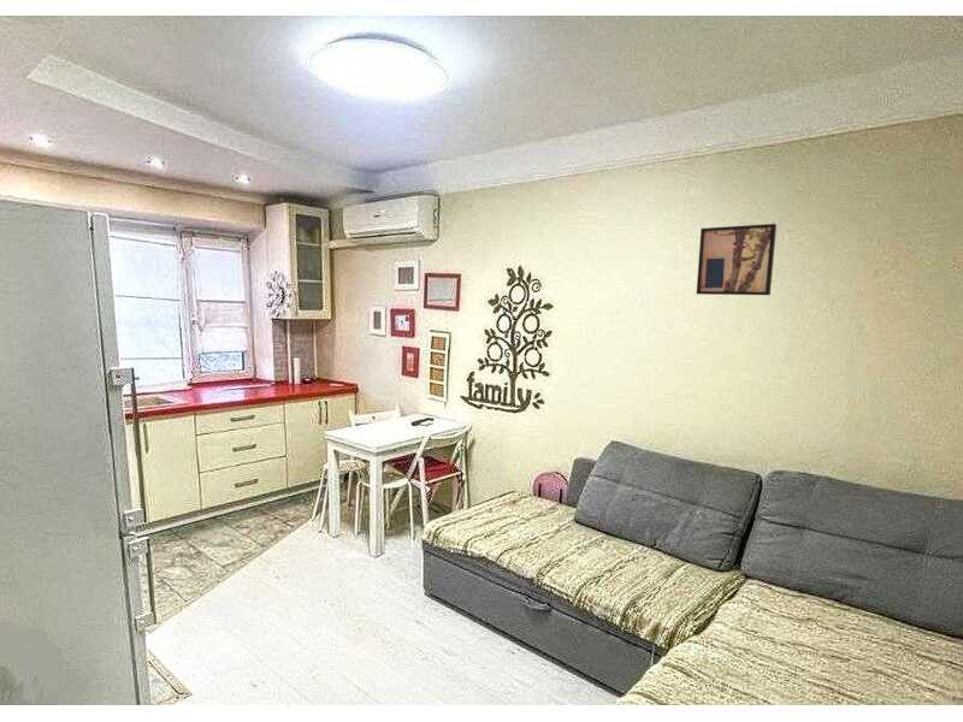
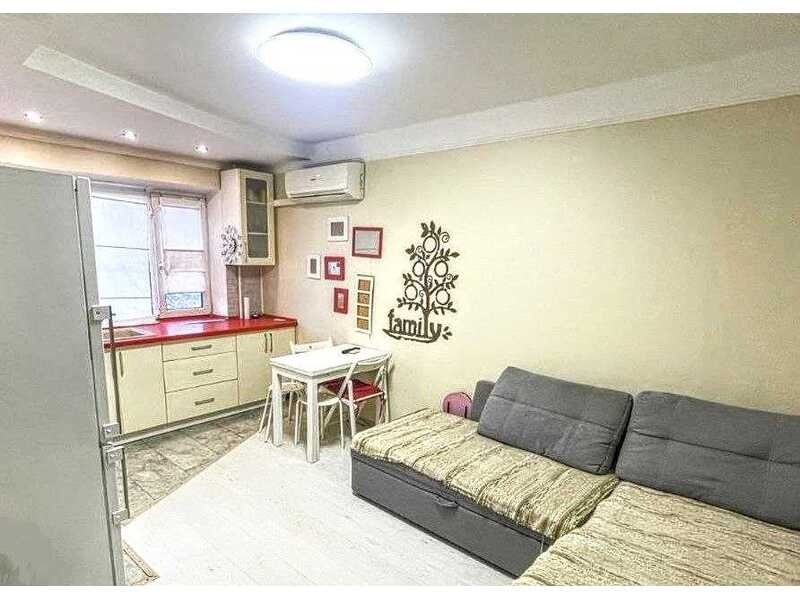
- wall art (734, 260)
